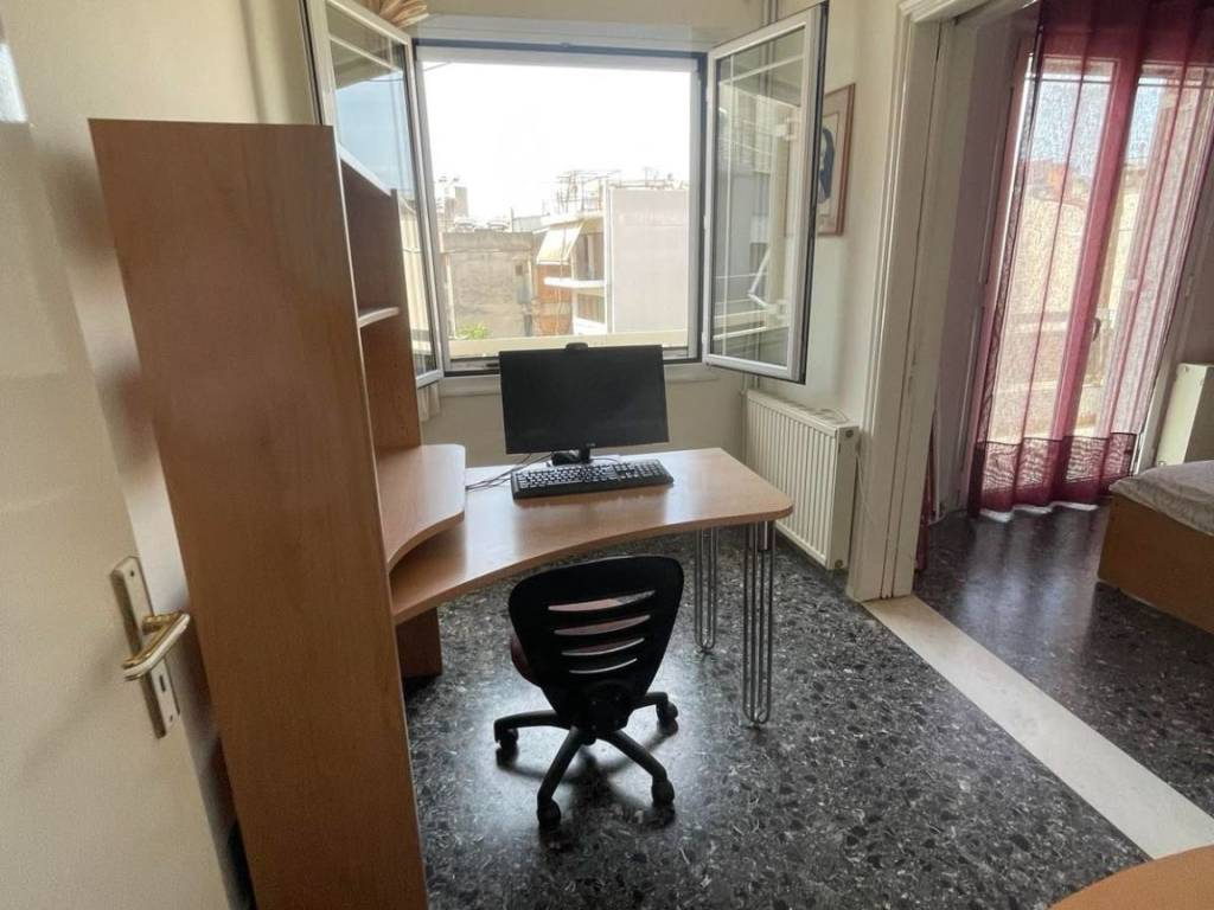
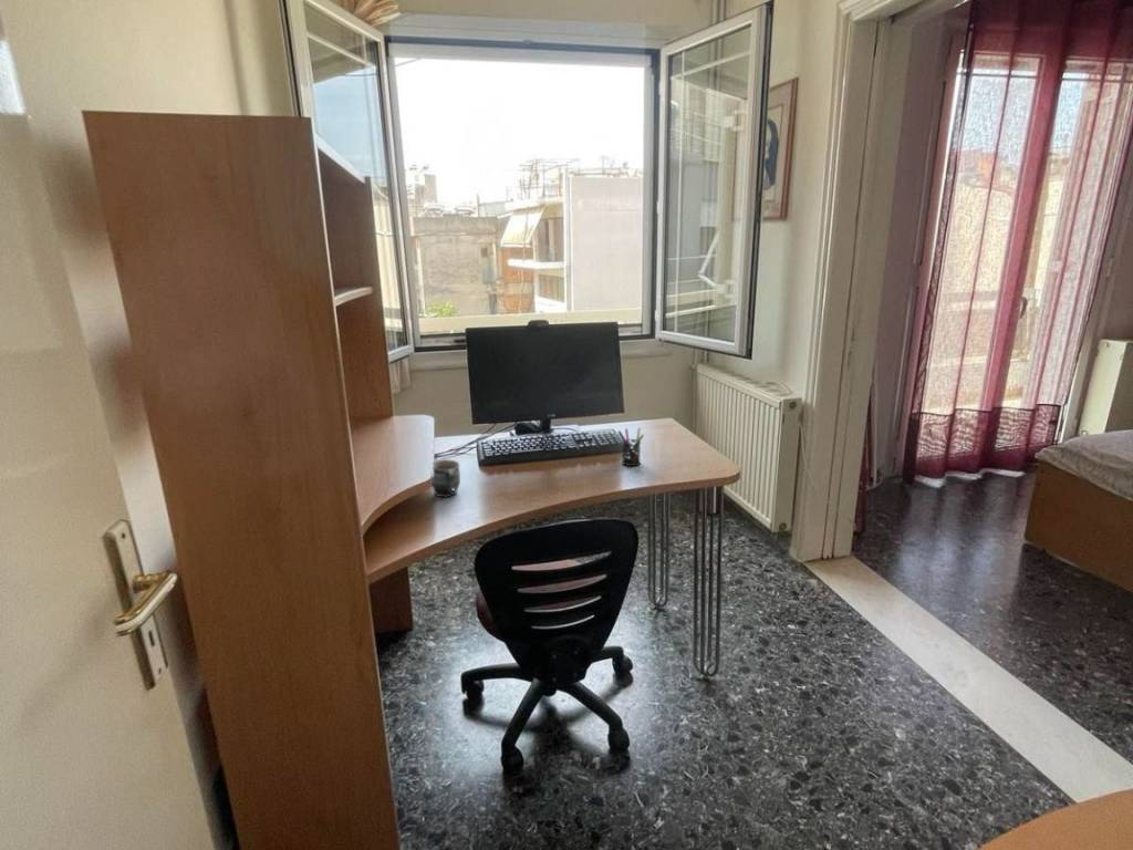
+ mug (448, 479)
+ pen holder (632, 445)
